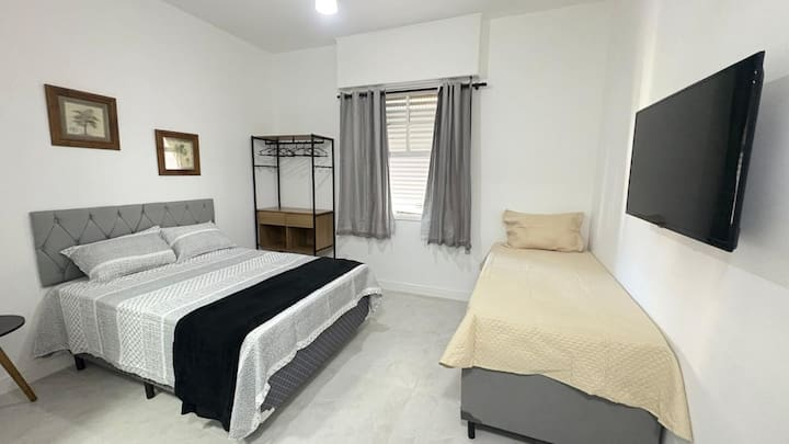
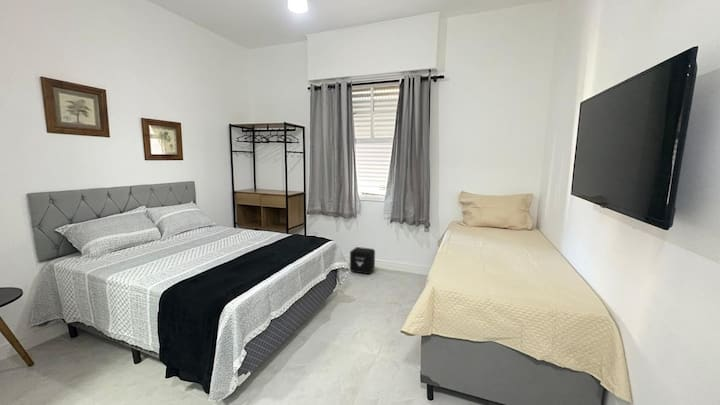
+ air purifier (362, 260)
